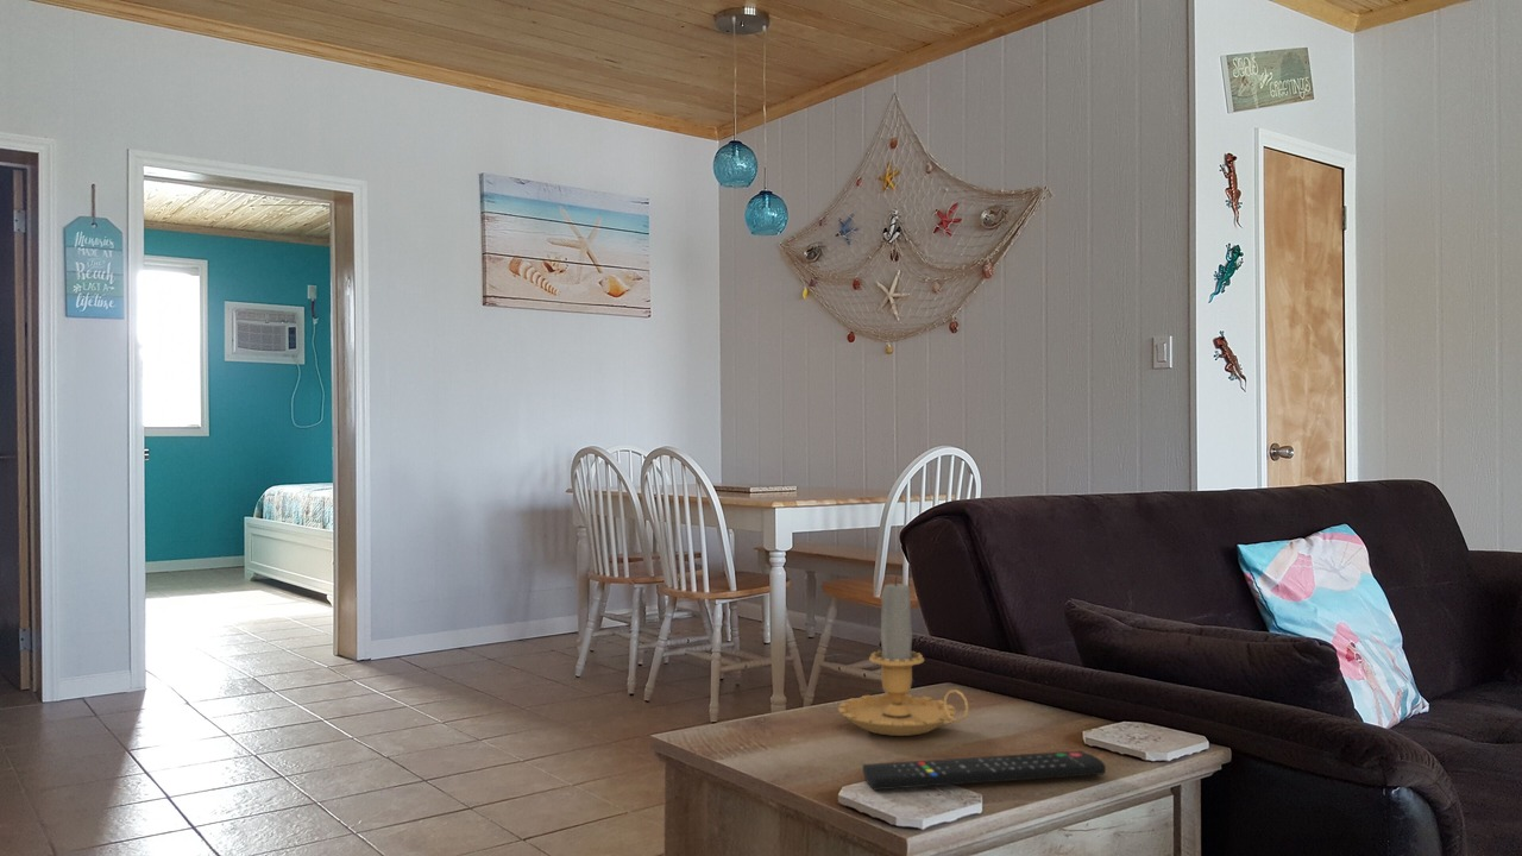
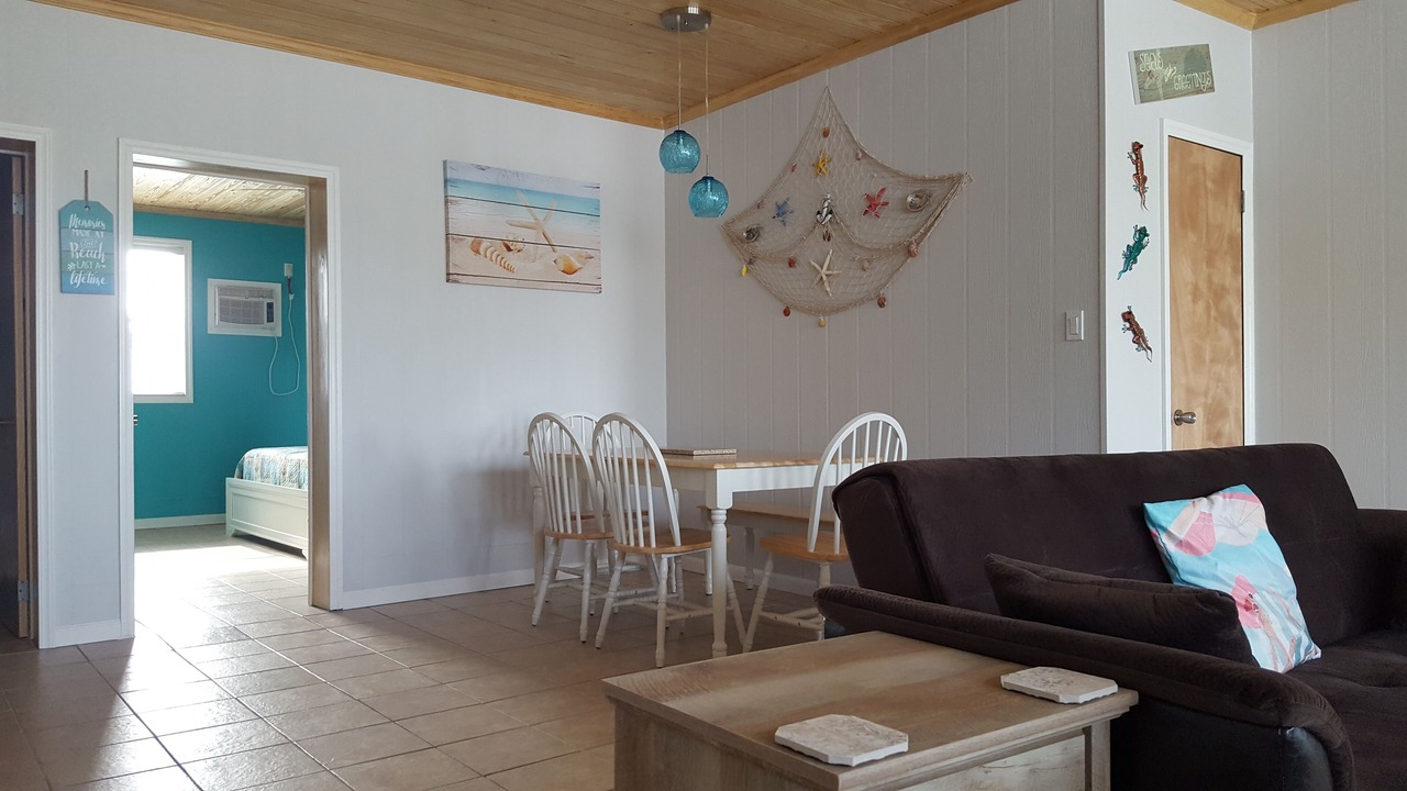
- candle (907, 654)
- remote control (986, 772)
